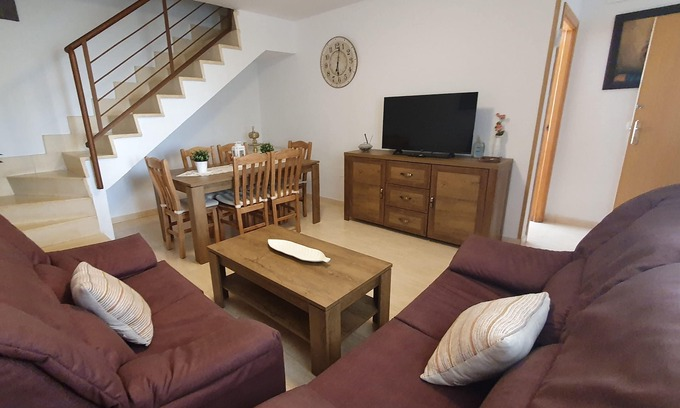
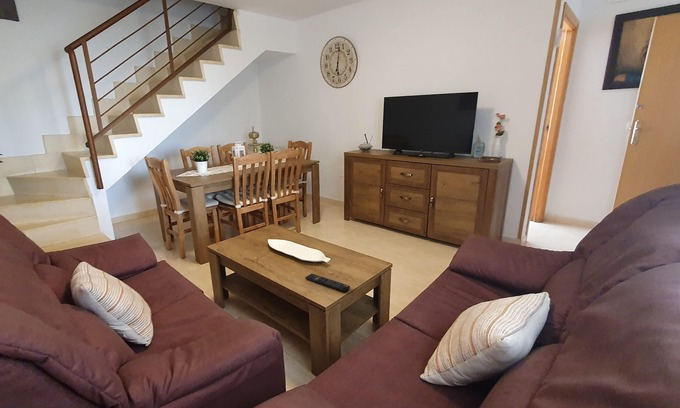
+ remote control (327, 282)
